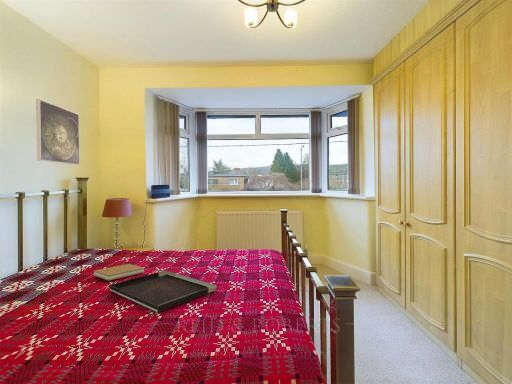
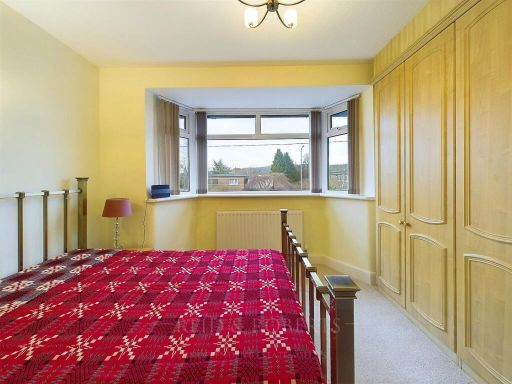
- tray (162, 287)
- book (119, 271)
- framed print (59, 135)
